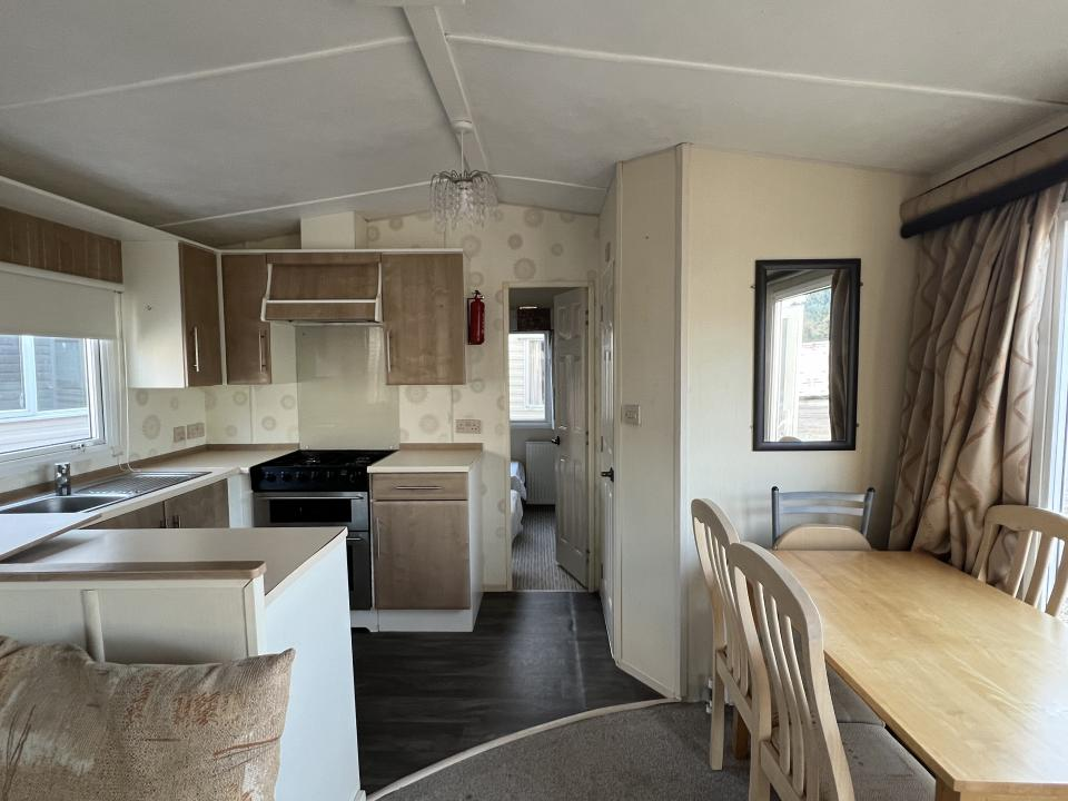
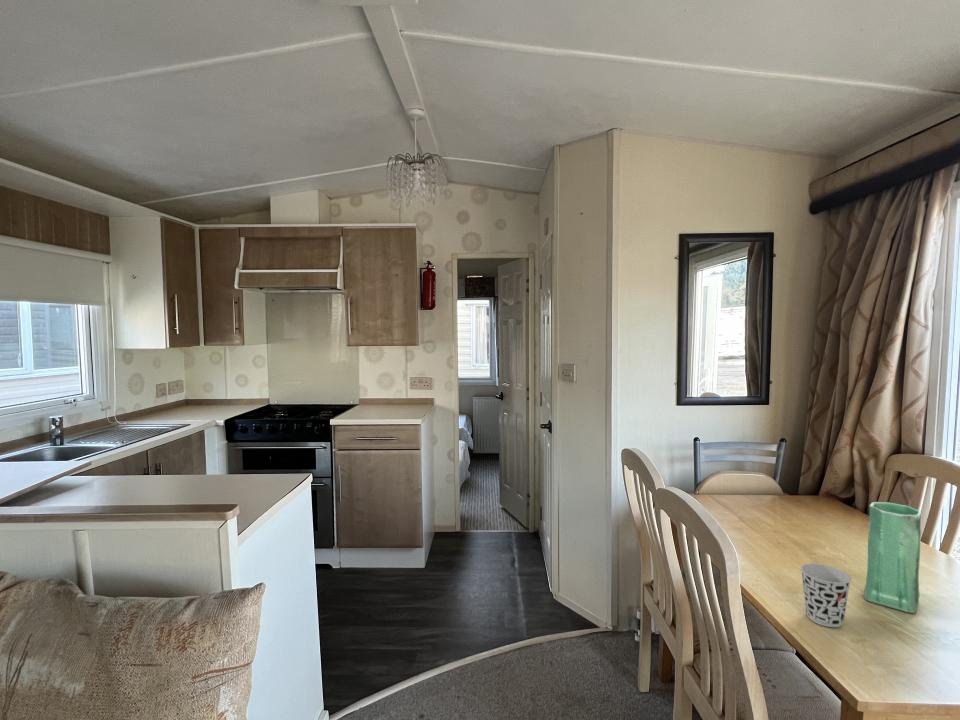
+ vase (892, 553)
+ cup (824, 596)
